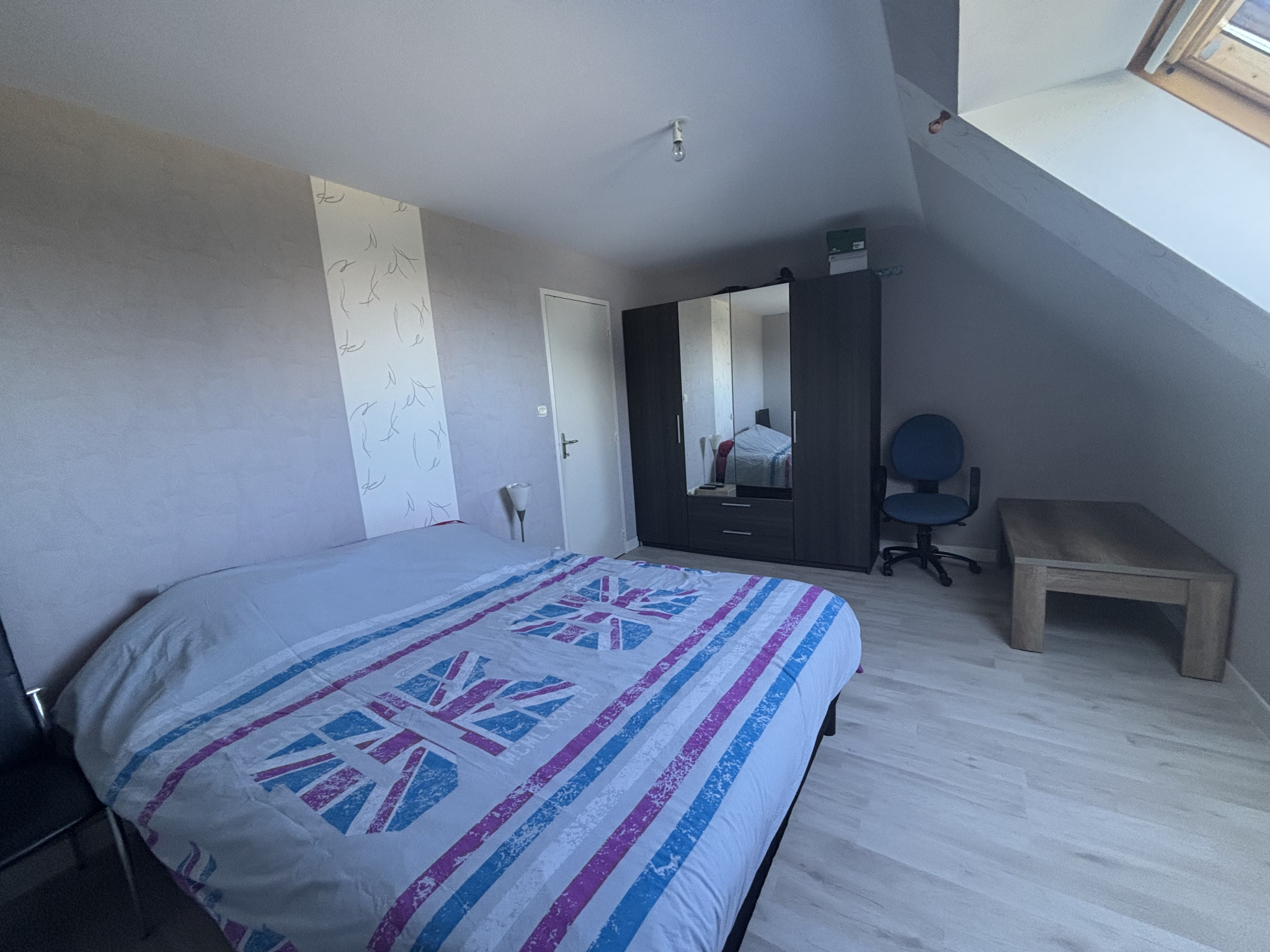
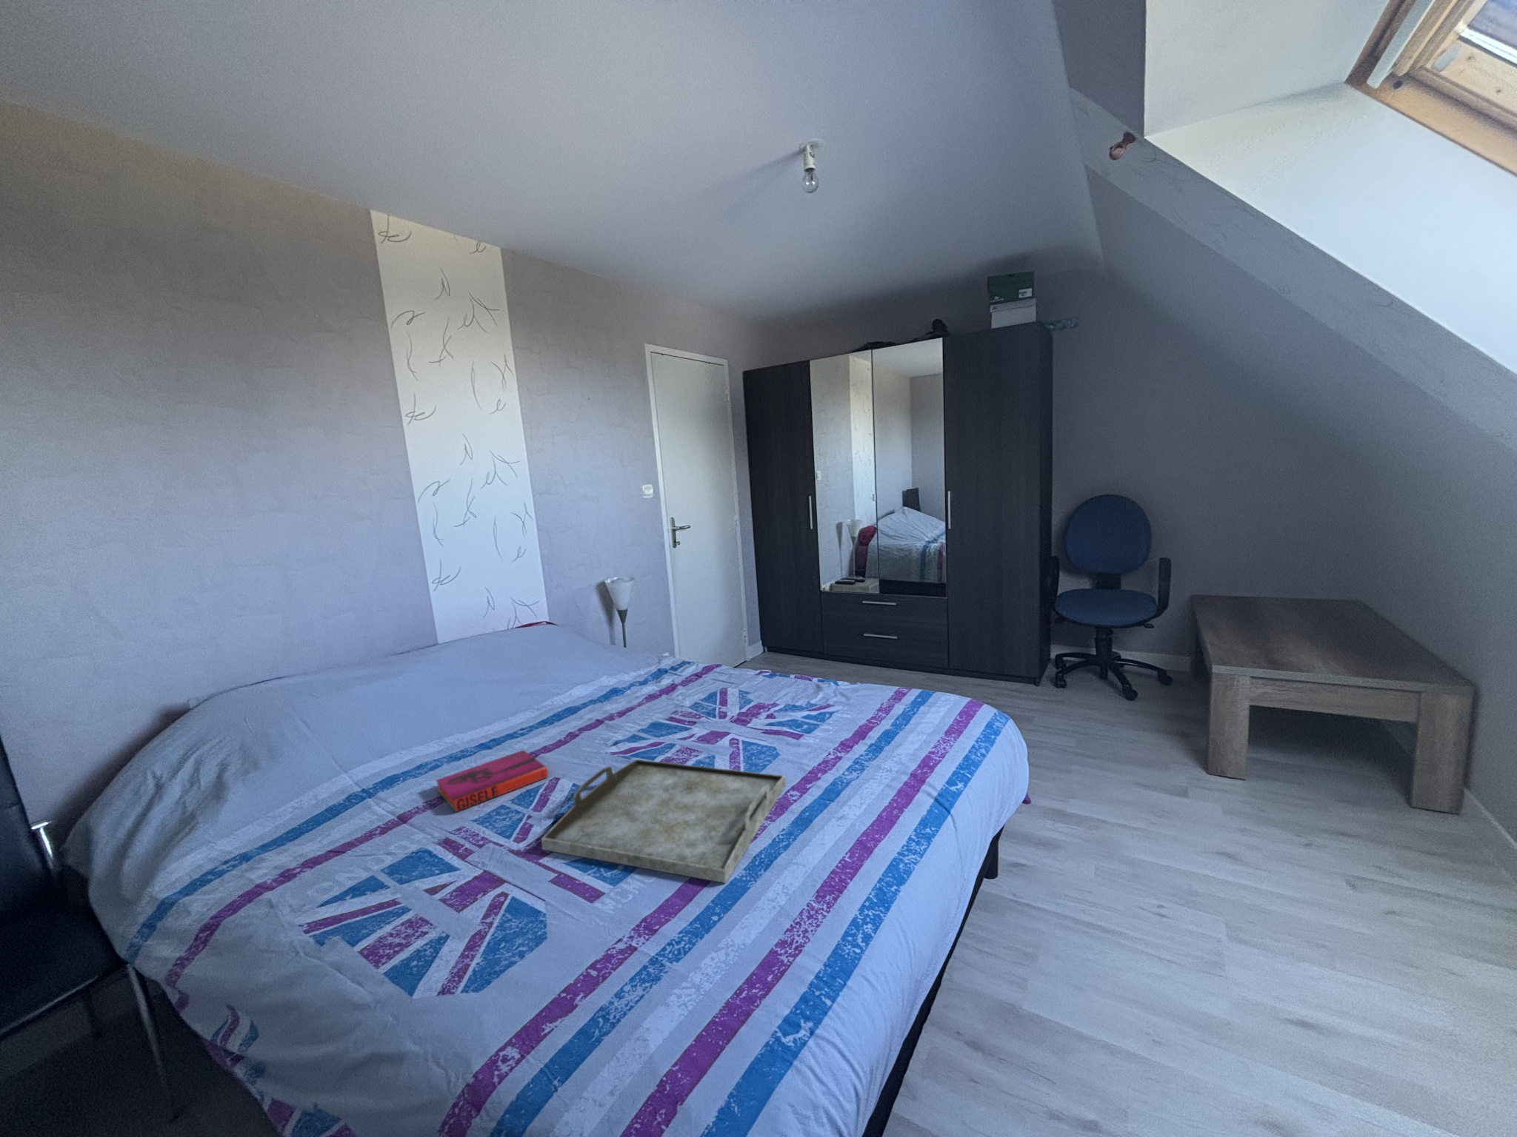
+ hardback book (492, 778)
+ serving tray (671, 800)
